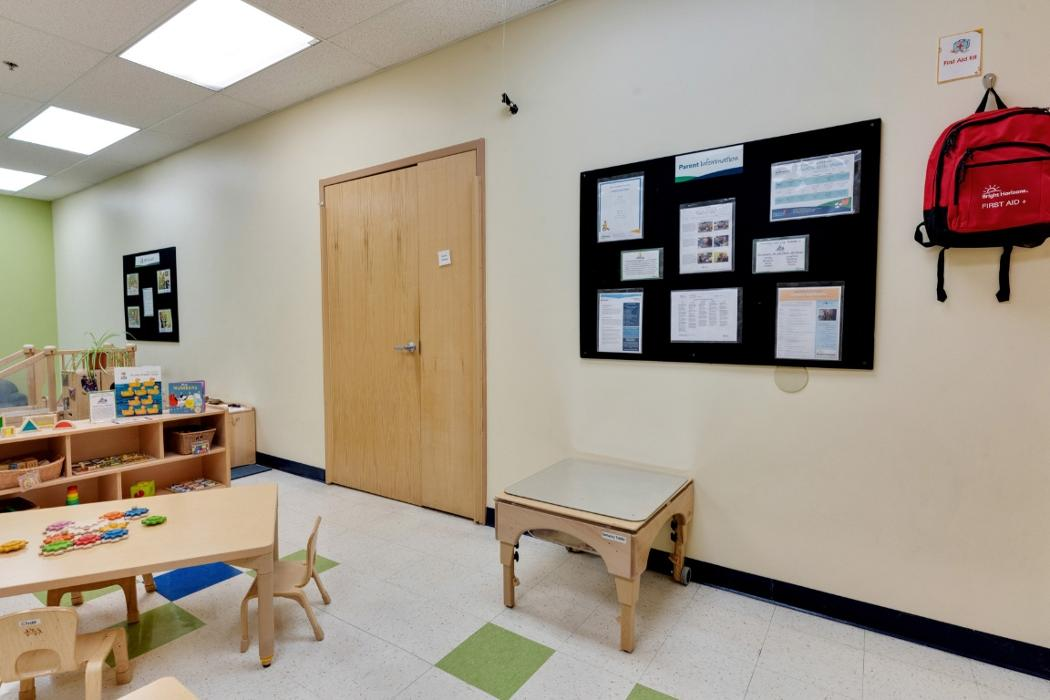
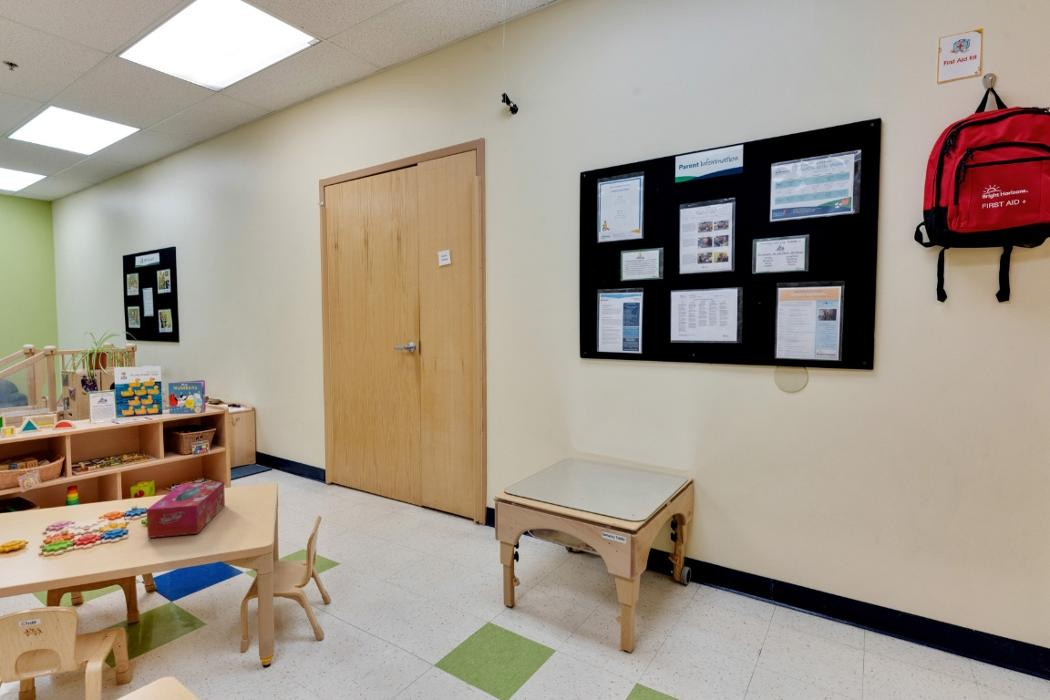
+ tissue box (189, 507)
